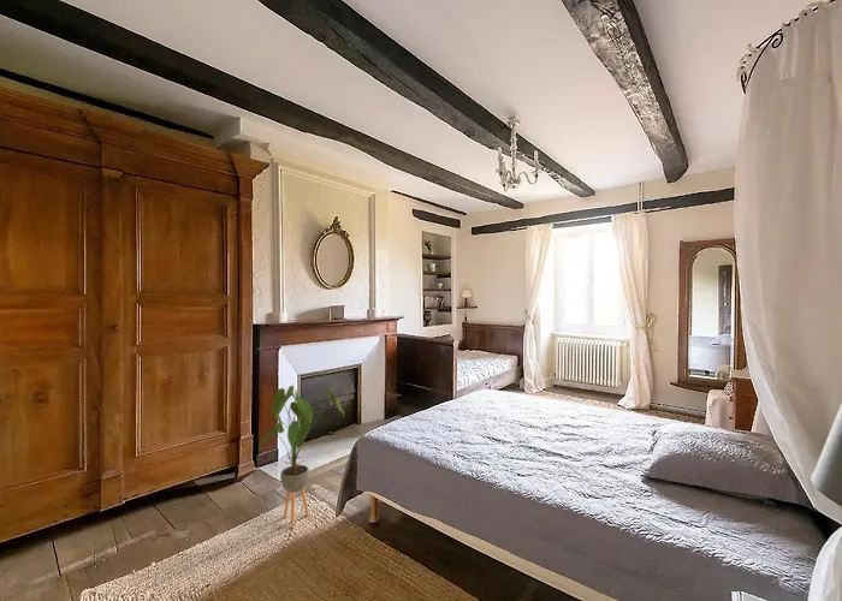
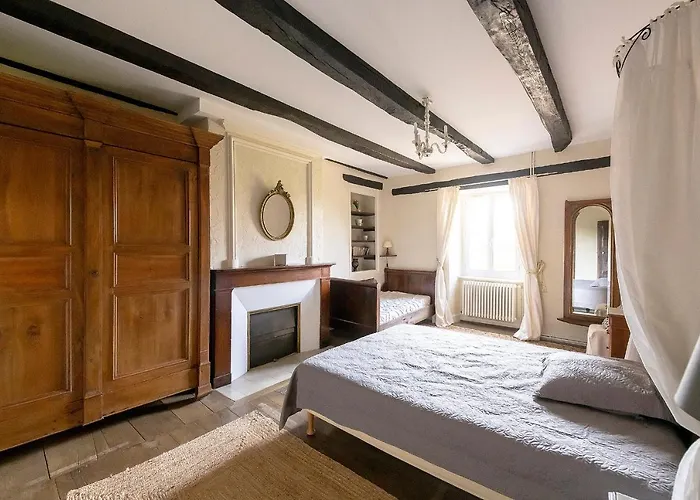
- house plant (295, 451)
